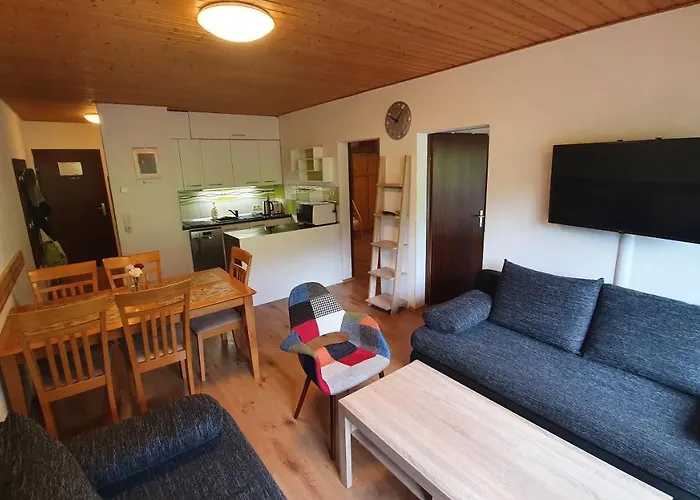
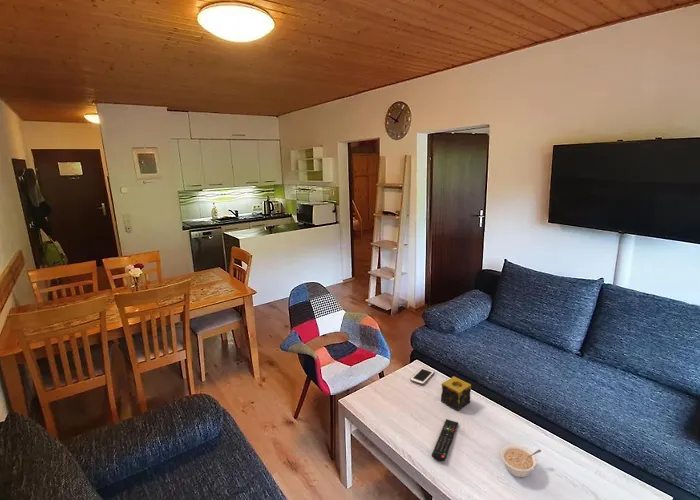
+ cell phone (422, 376)
+ legume (519, 460)
+ remote control (445, 439)
+ candle (455, 393)
